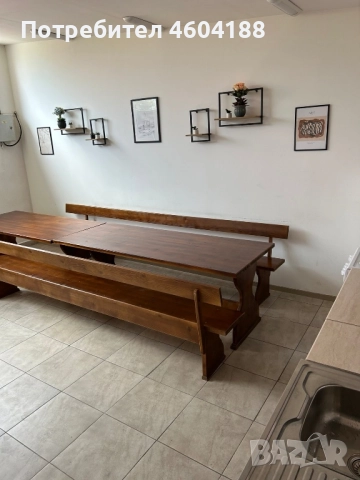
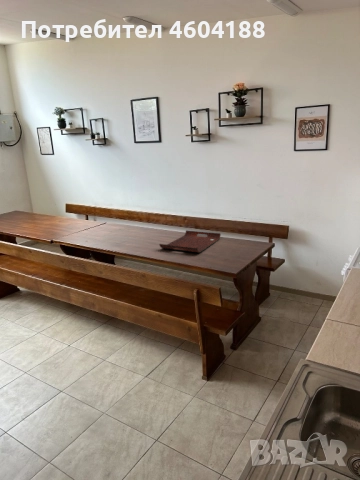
+ serving tray (191, 241)
